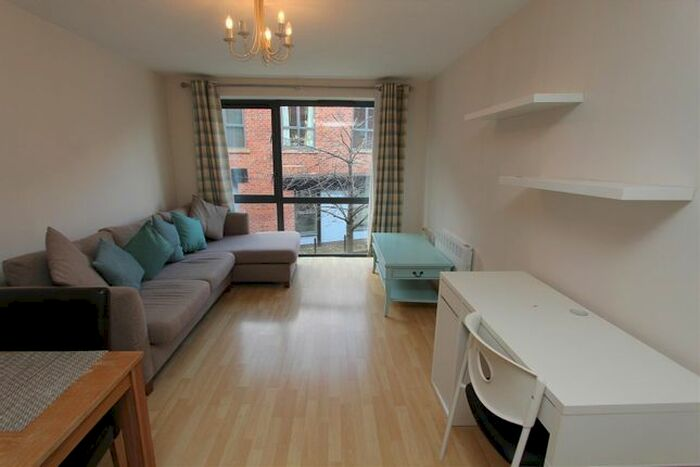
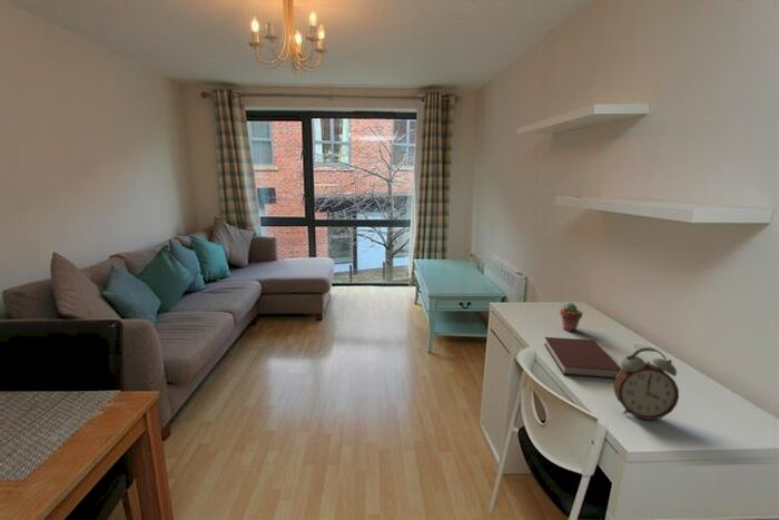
+ alarm clock (645, 382)
+ notebook (579, 355)
+ potted succulent (570, 315)
